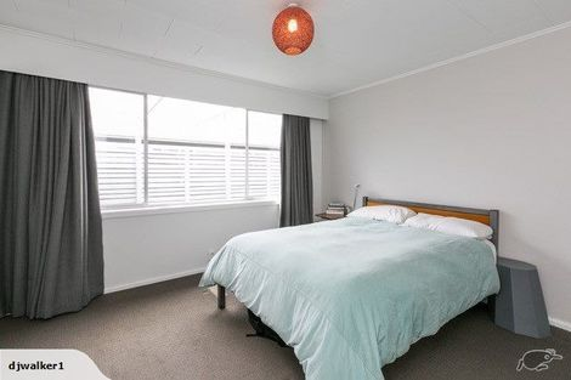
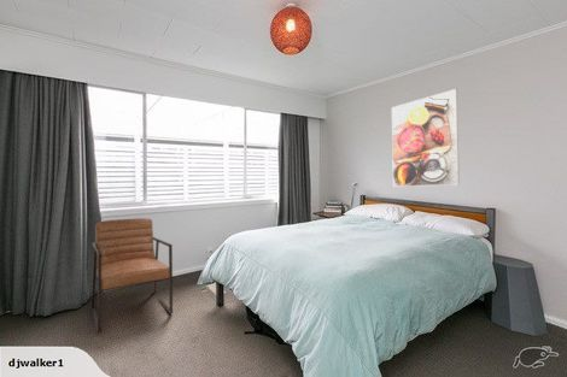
+ chair (130, 265)
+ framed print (422, 142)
